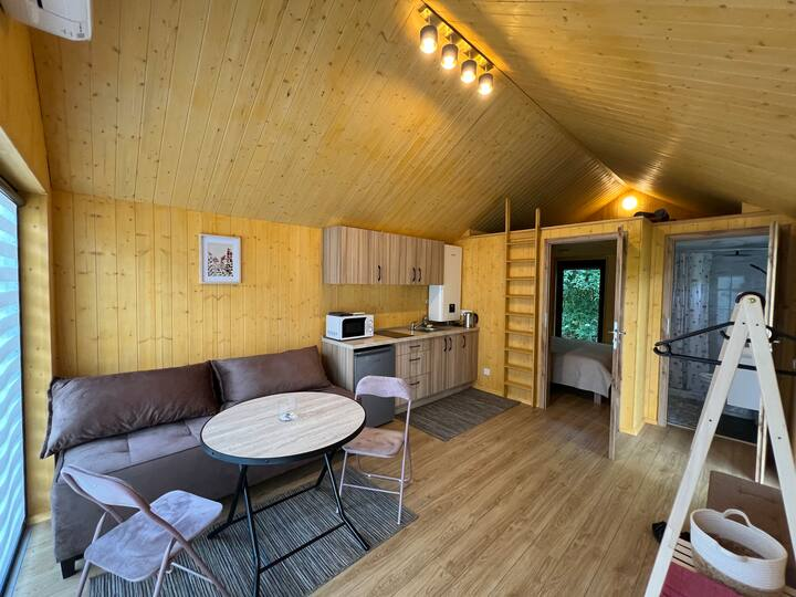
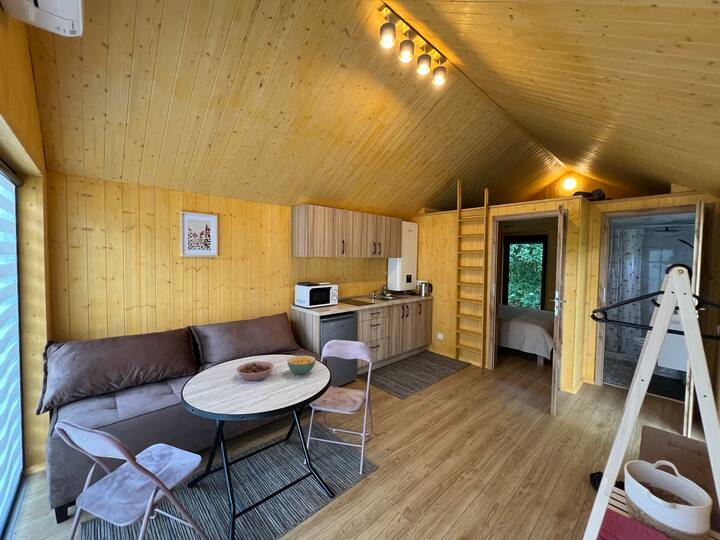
+ cereal bowl (301, 366)
+ bowl (255, 370)
